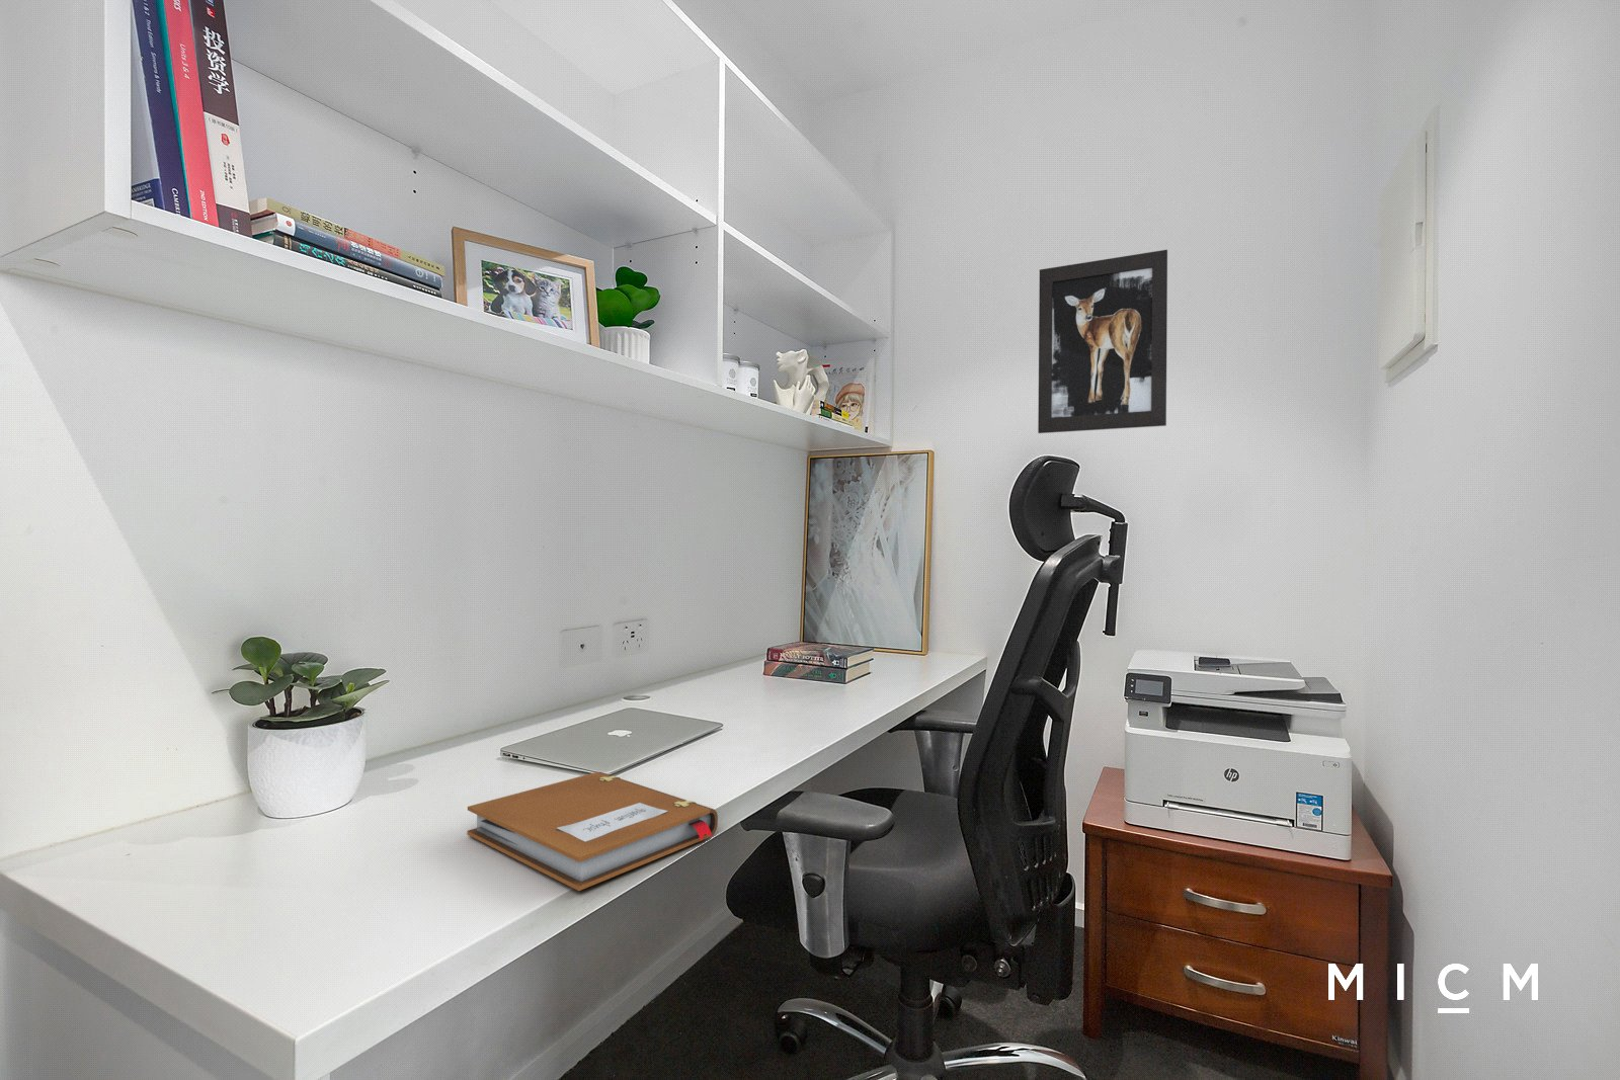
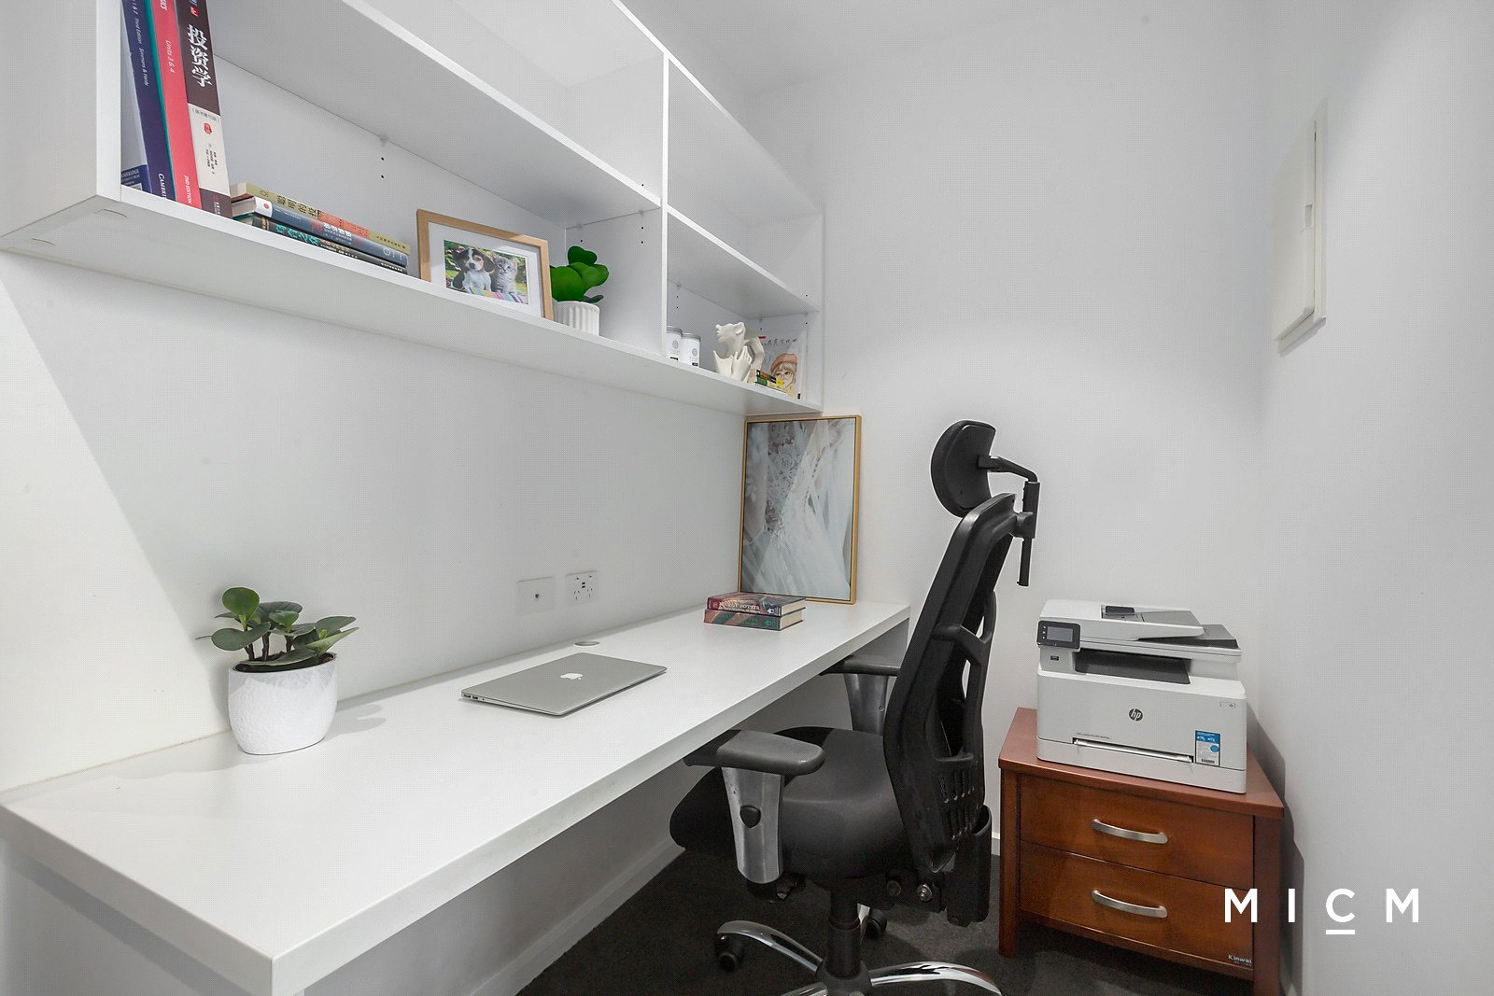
- notebook (597, 821)
- wall art (1099, 345)
